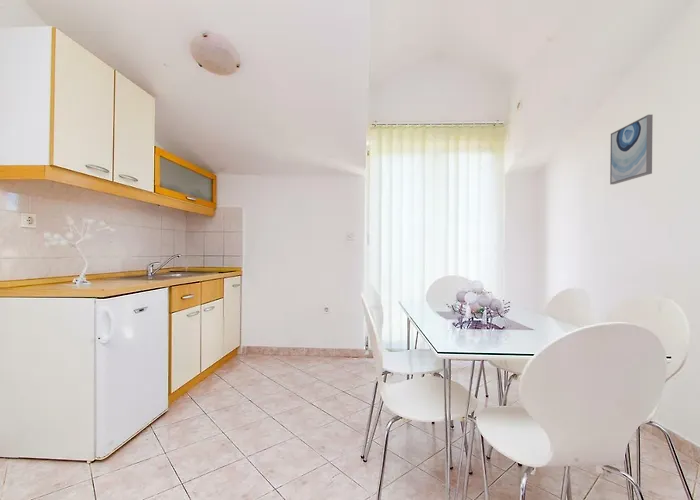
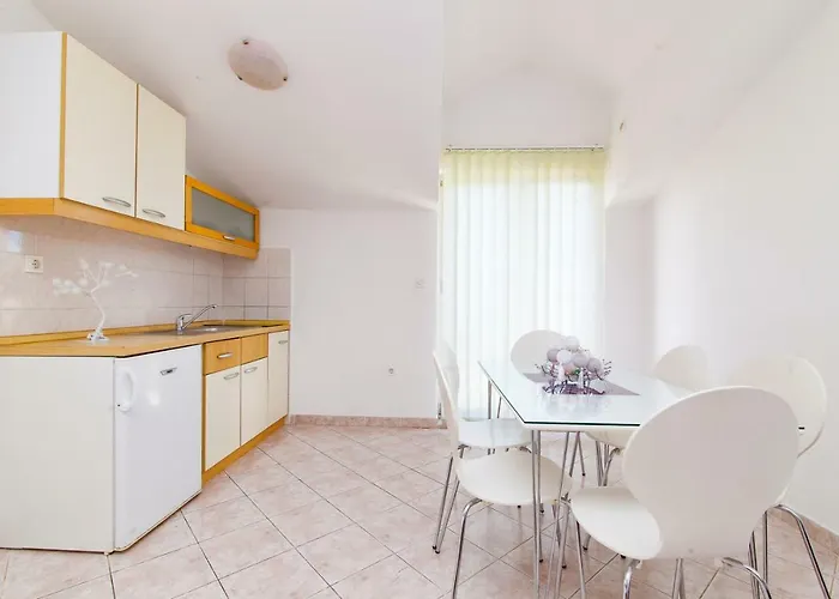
- wall art (629, 152)
